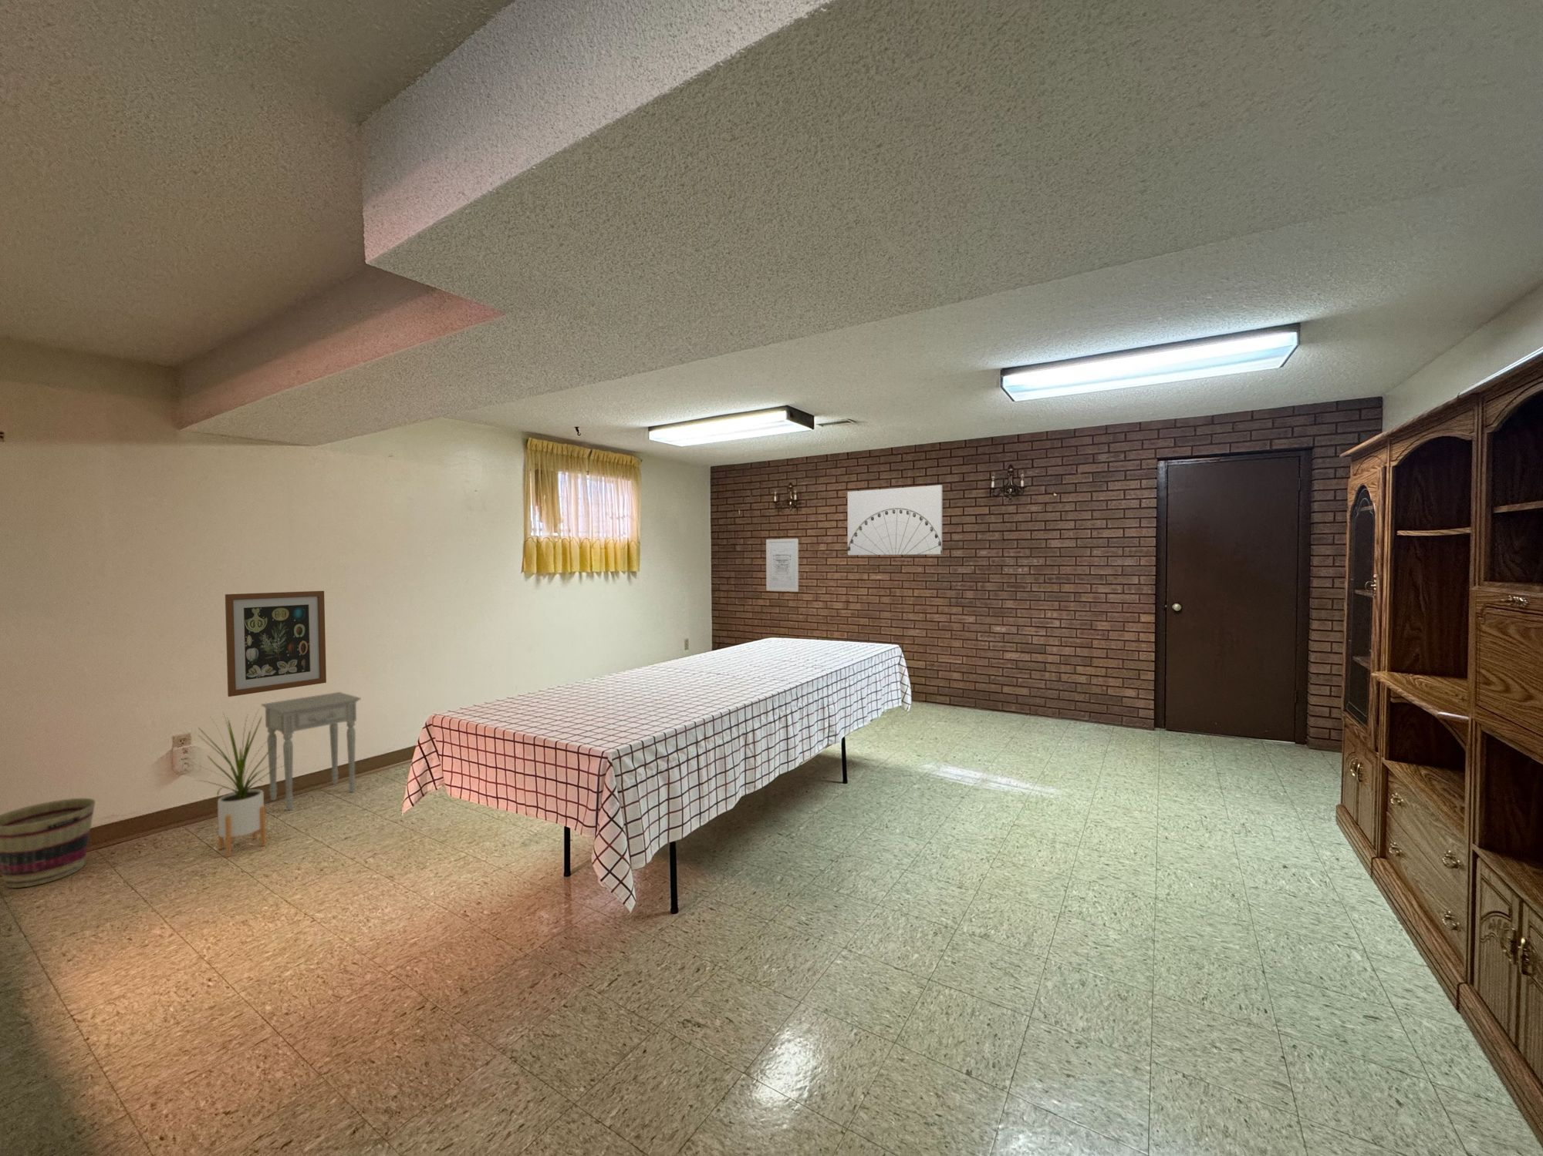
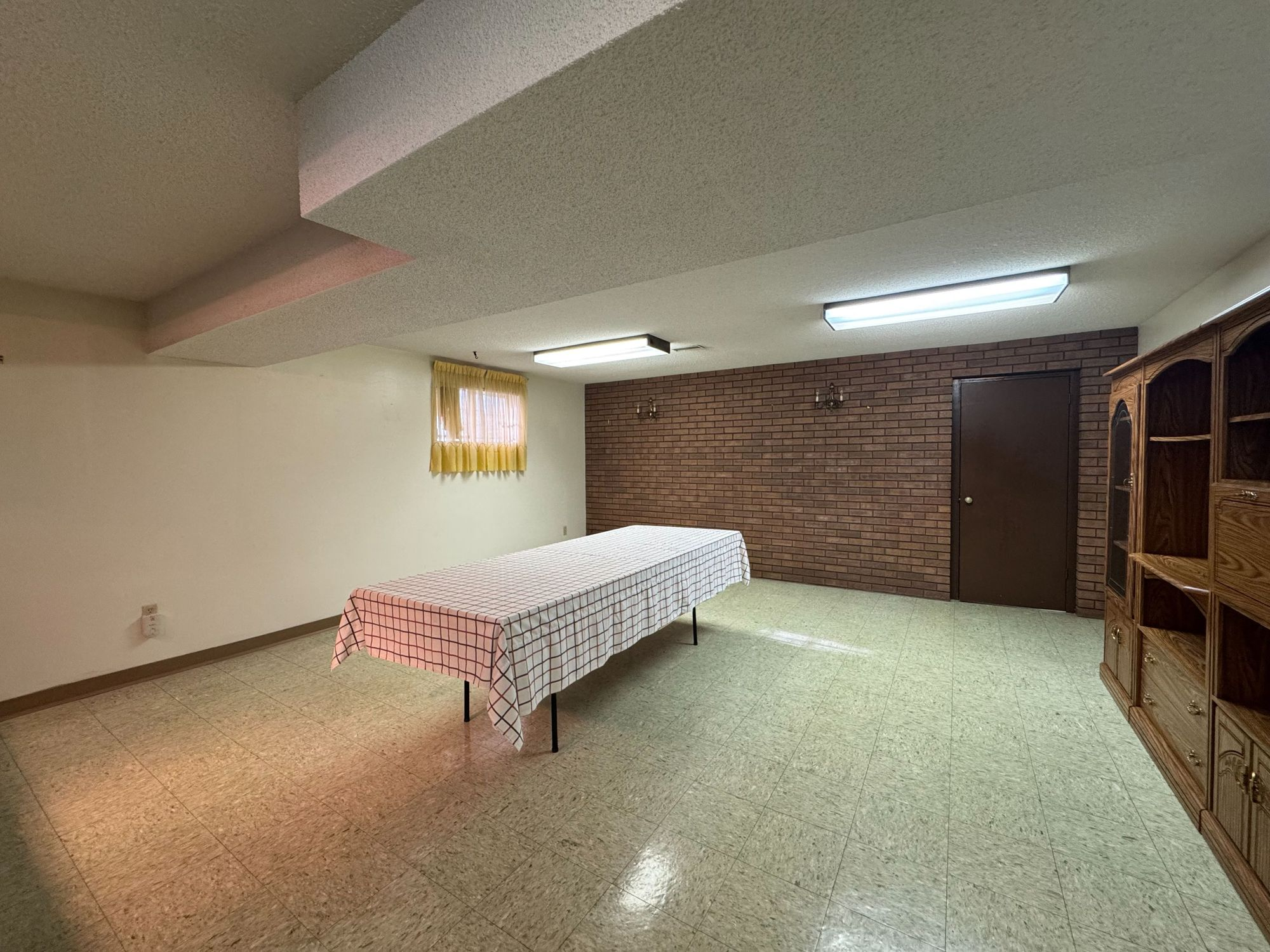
- wall art (278, 640)
- nightstand (330, 746)
- wall art (893, 522)
- house plant (242, 778)
- wall art (781, 565)
- basket (45, 843)
